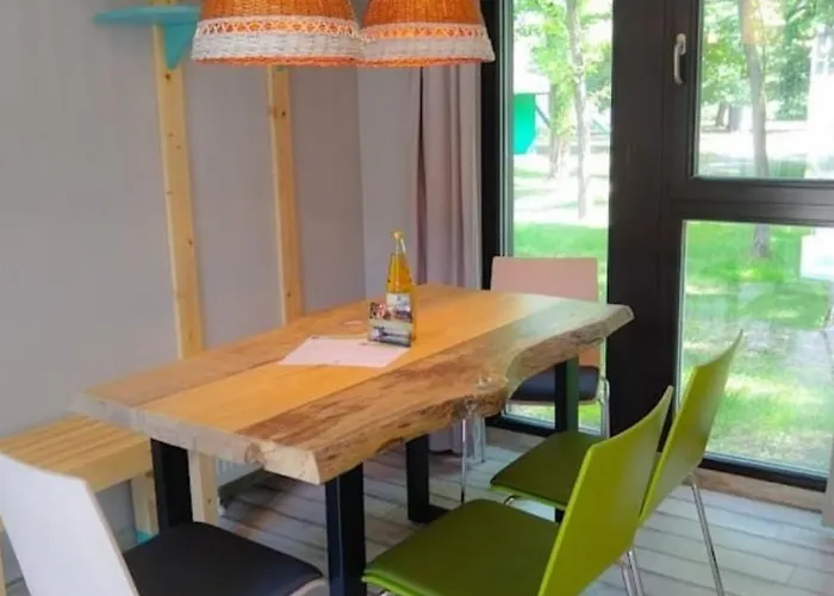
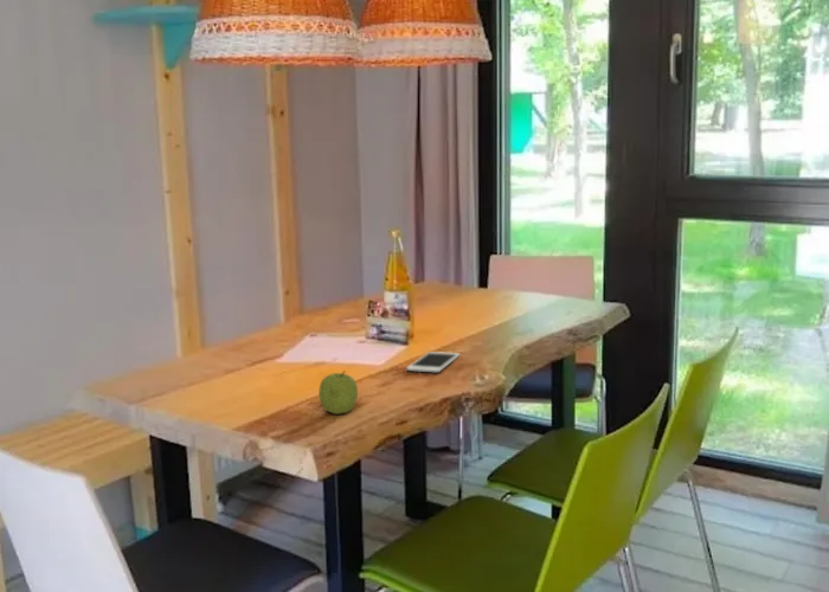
+ fruit (338, 391)
+ cell phone (433, 361)
